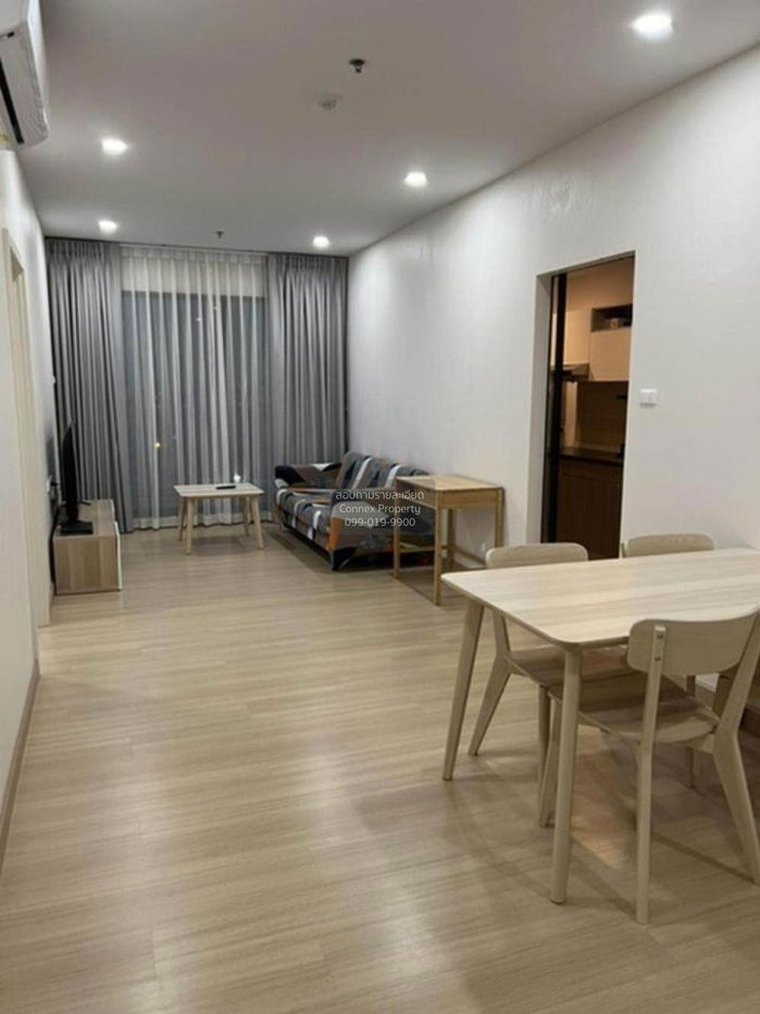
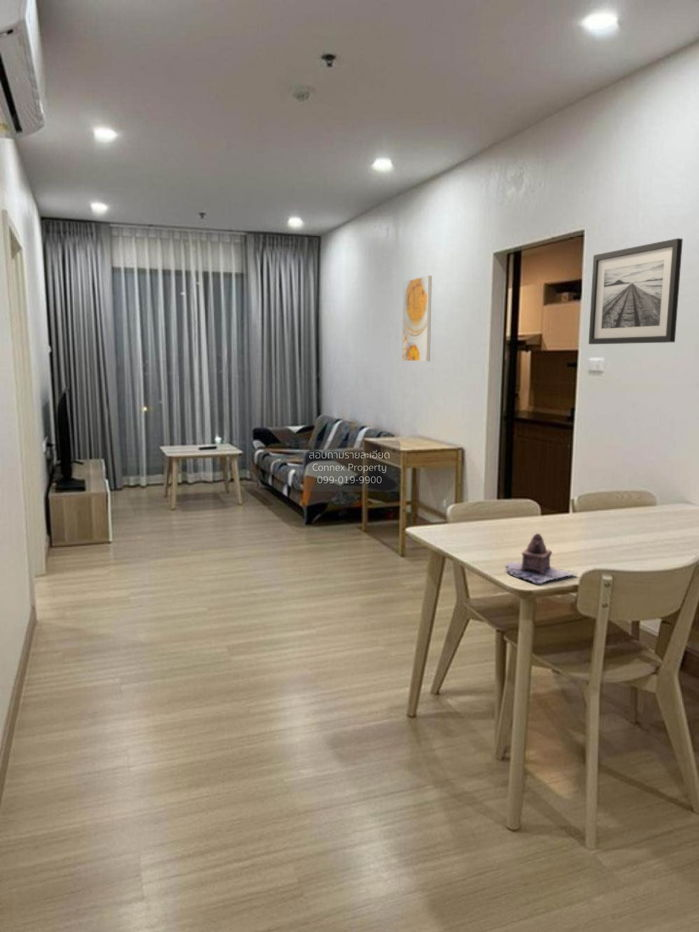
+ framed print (416, 320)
+ teapot (535, 553)
+ wall art (631, 295)
